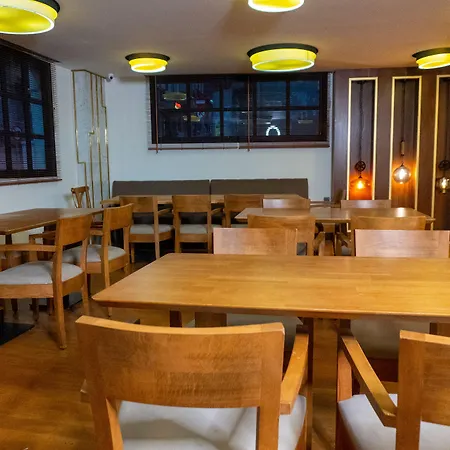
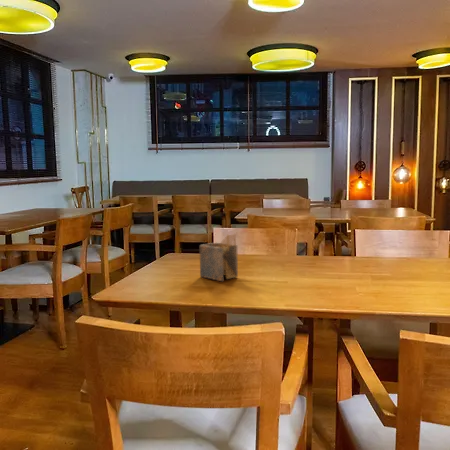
+ napkin holder (219, 255)
